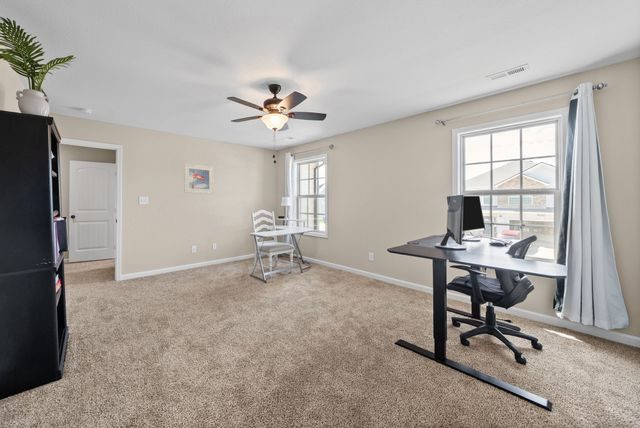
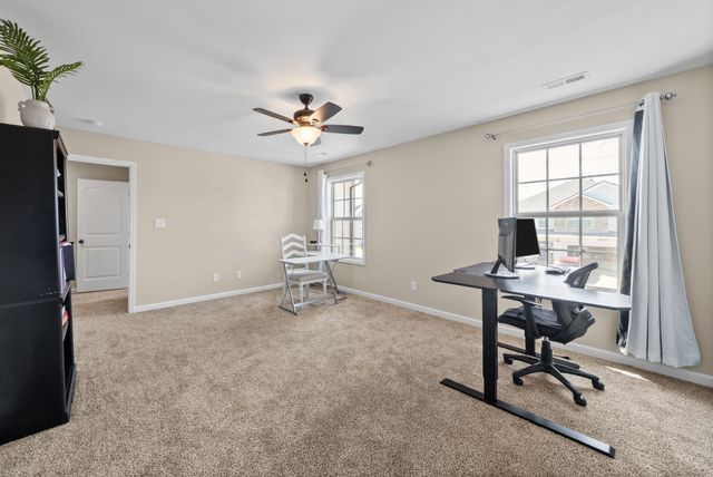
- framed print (199, 179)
